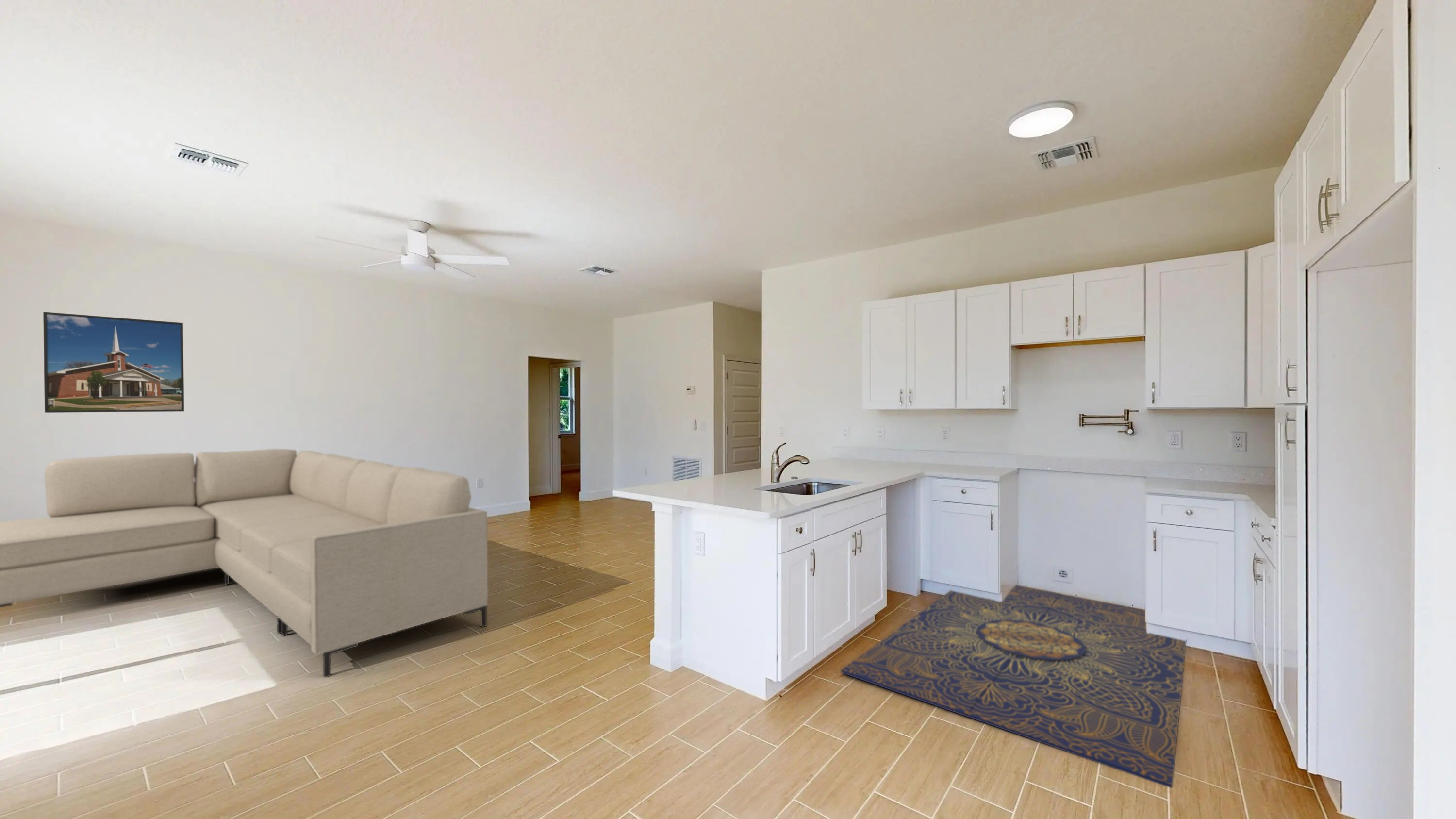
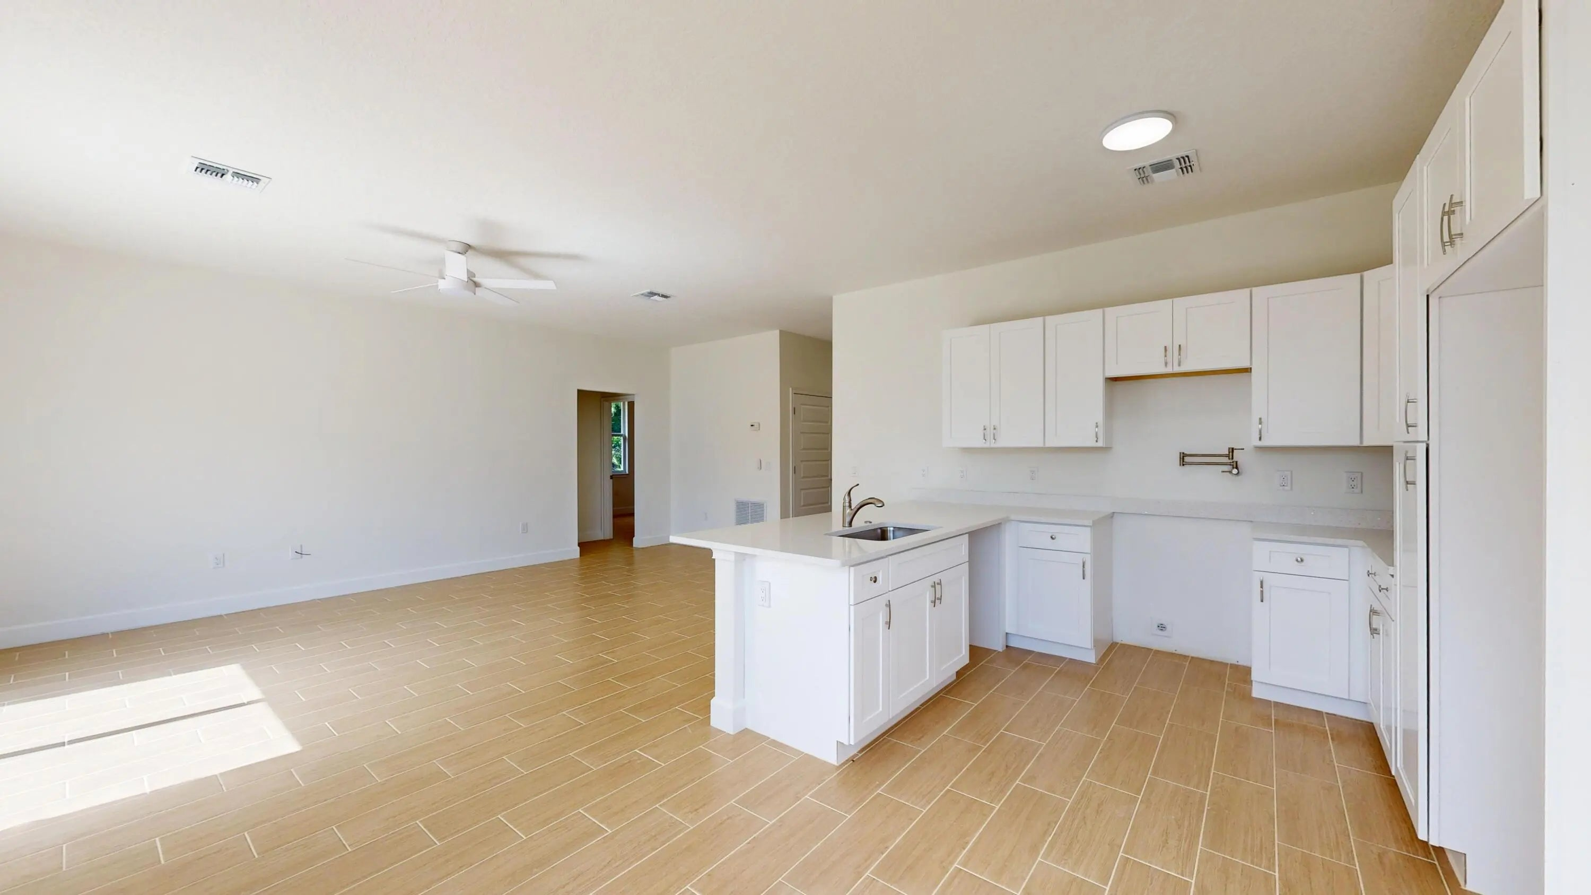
- sofa (215, 537)
- area rug (1033, 641)
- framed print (118, 365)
